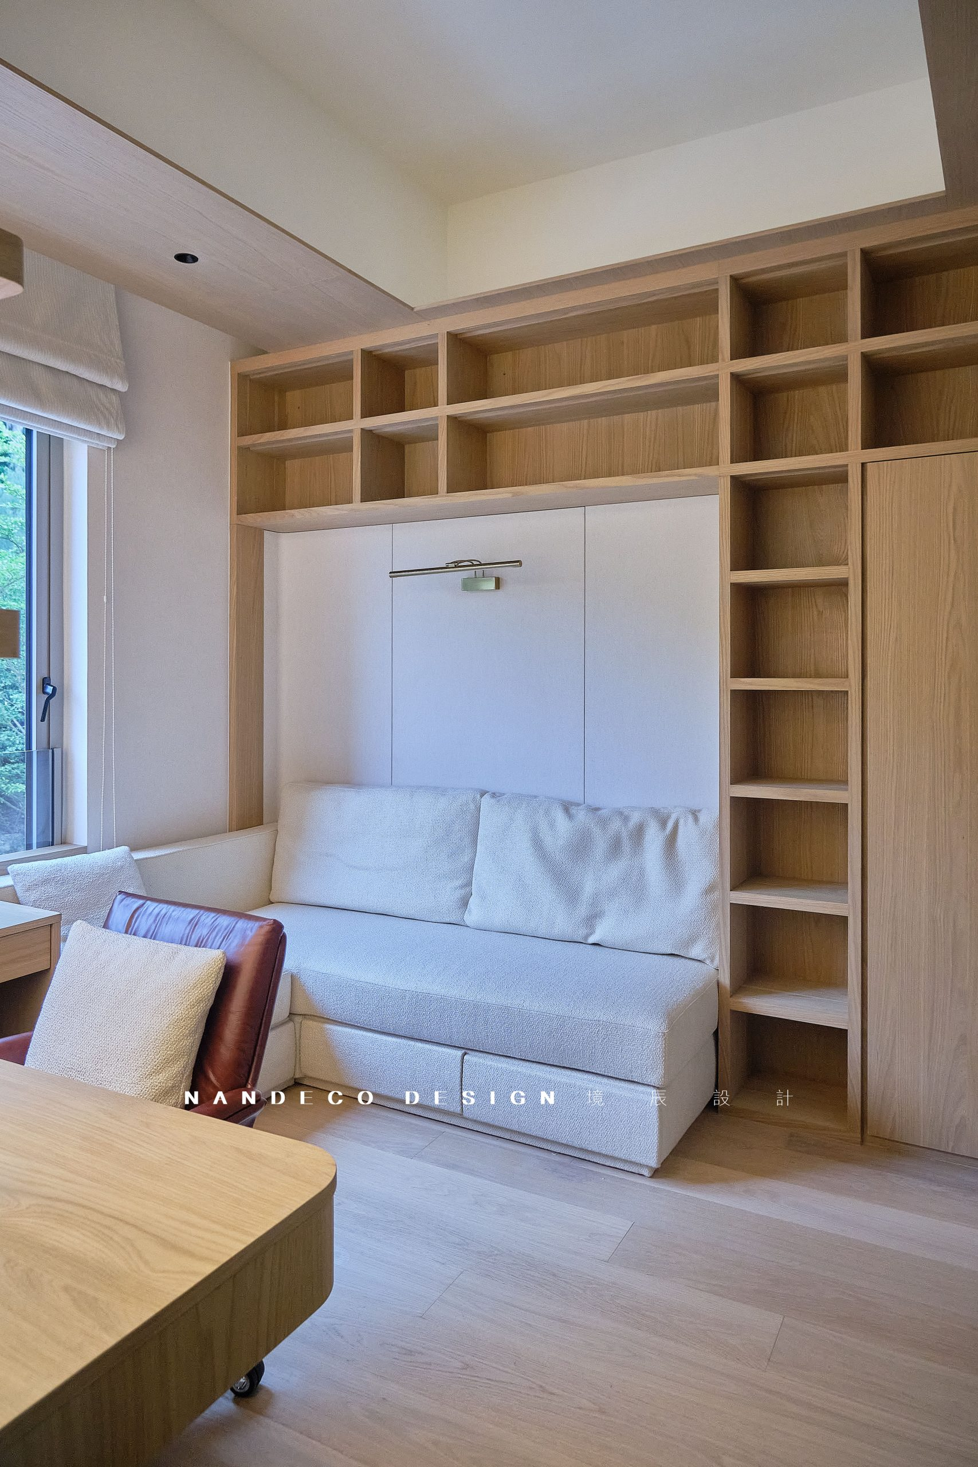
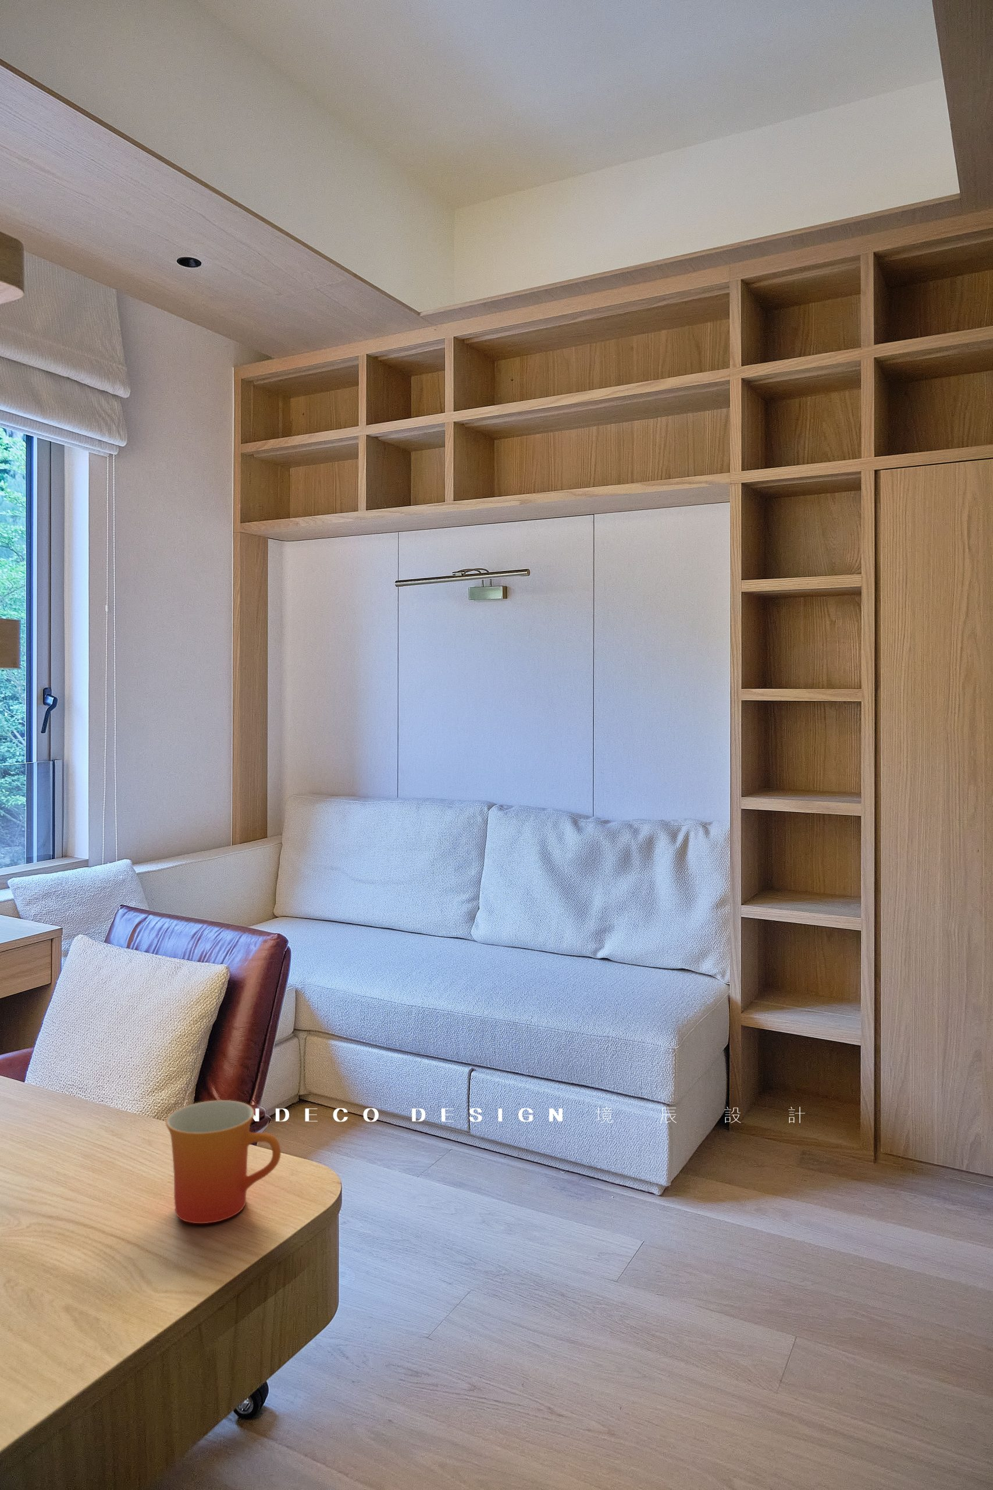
+ mug (221, 1160)
